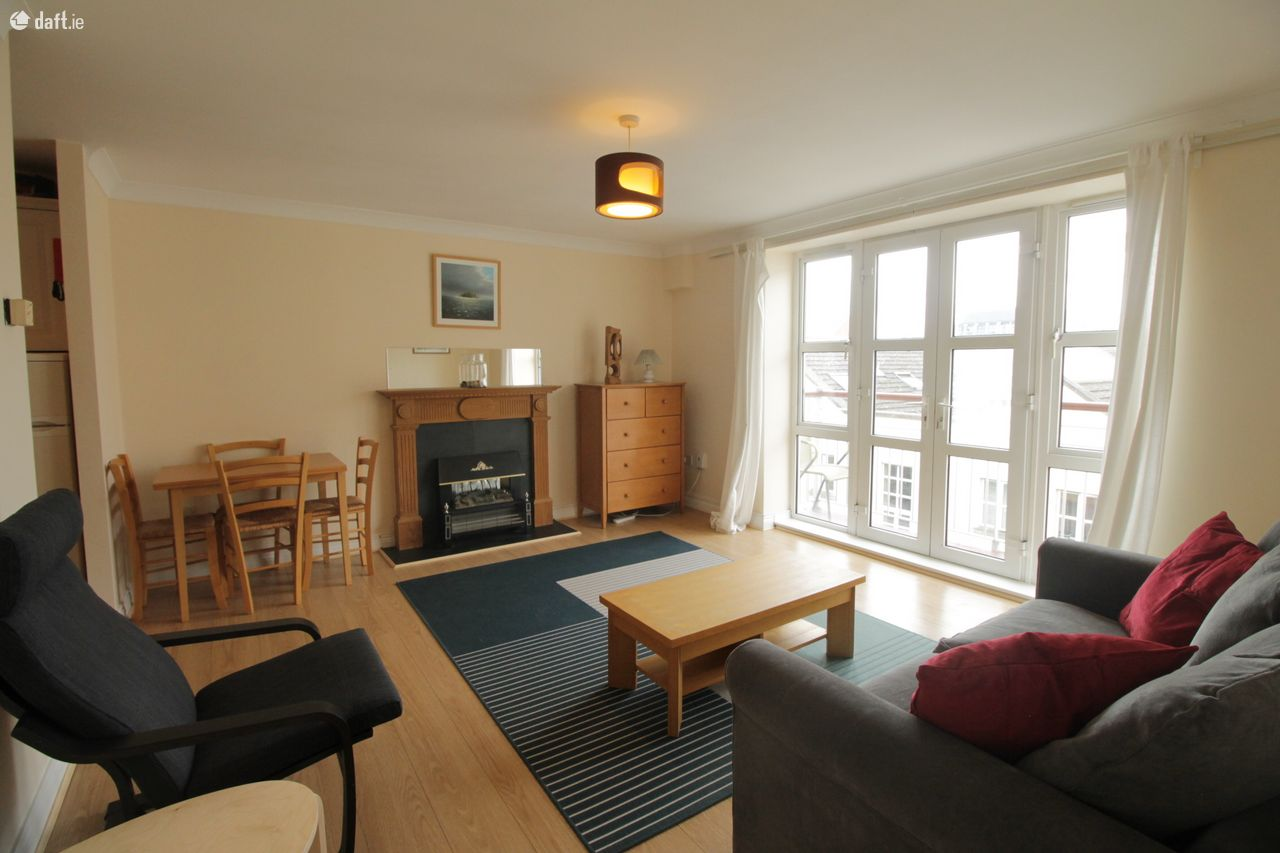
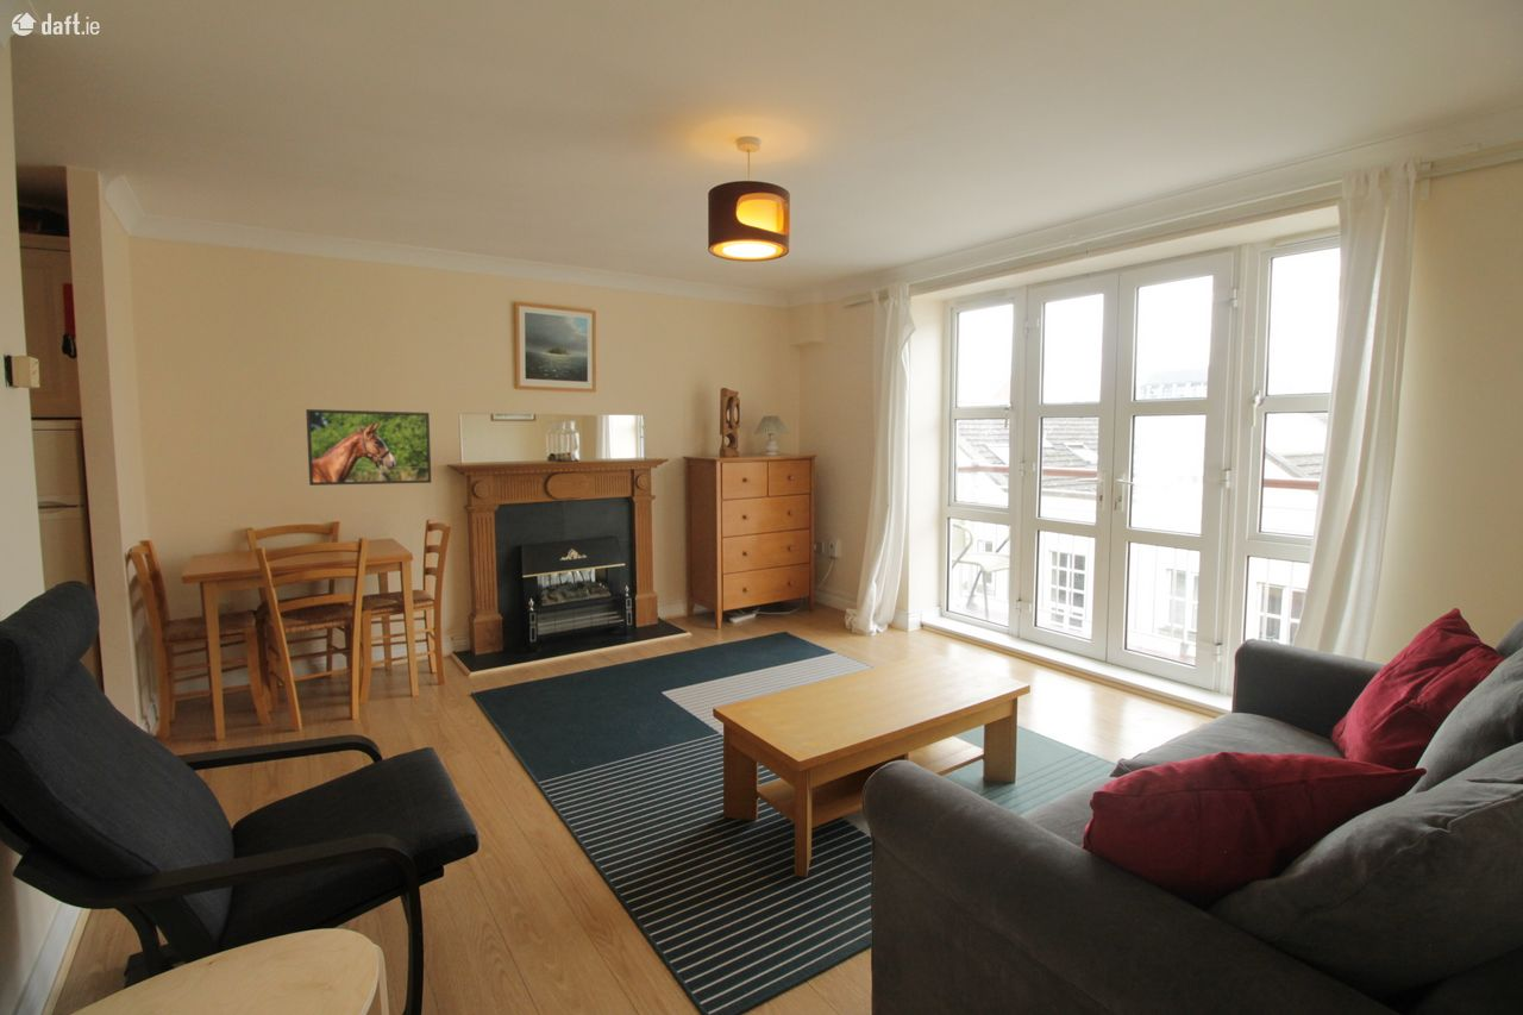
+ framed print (371, 447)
